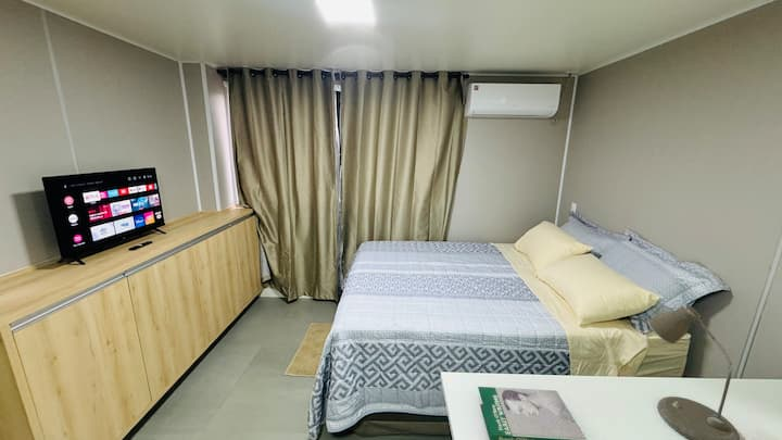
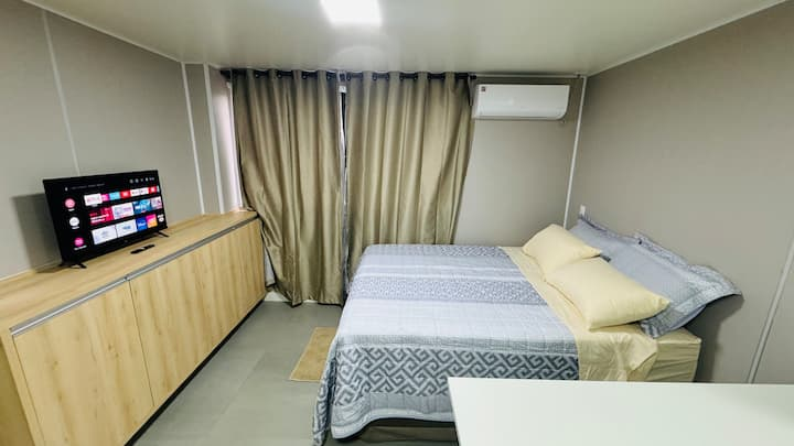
- desk lamp (723, 353)
- book (527, 416)
